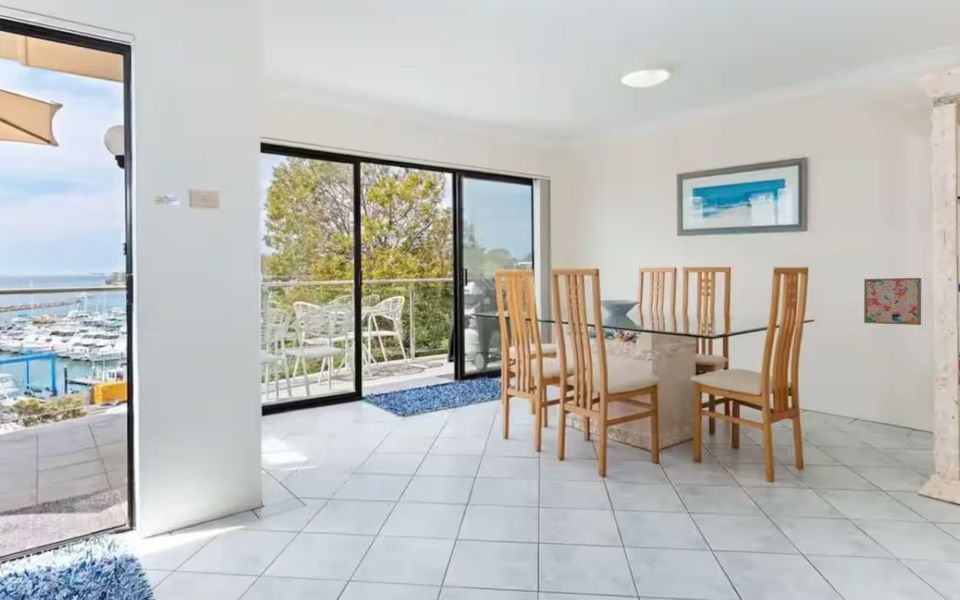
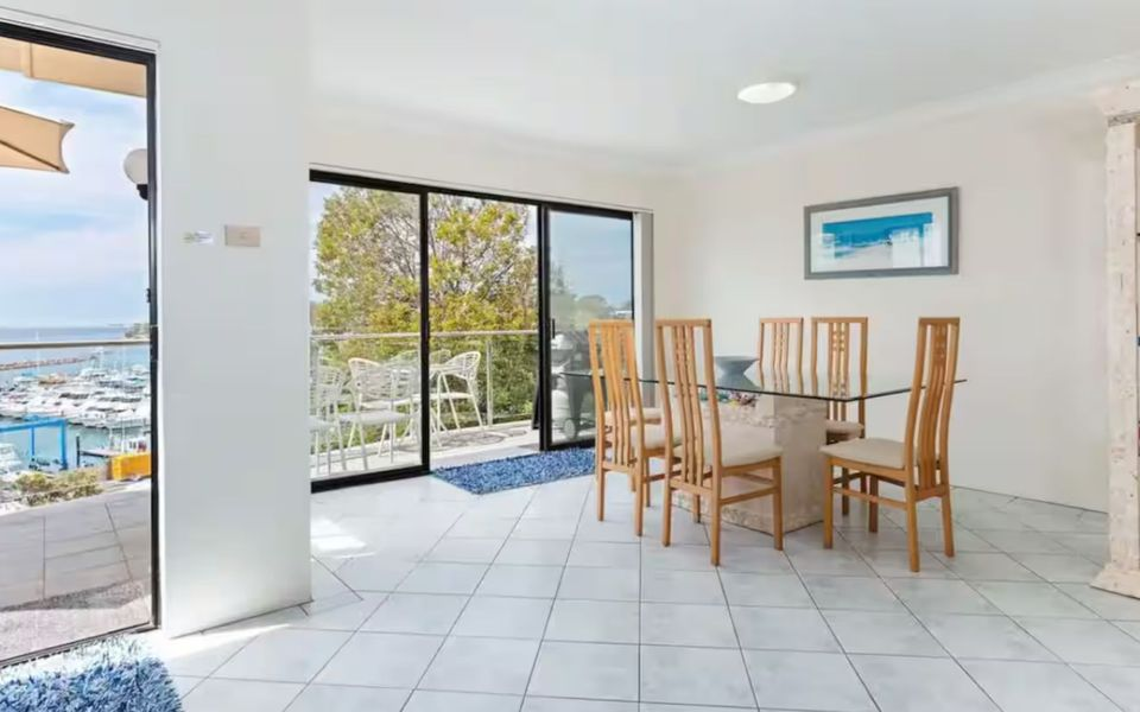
- wall art (891, 301)
